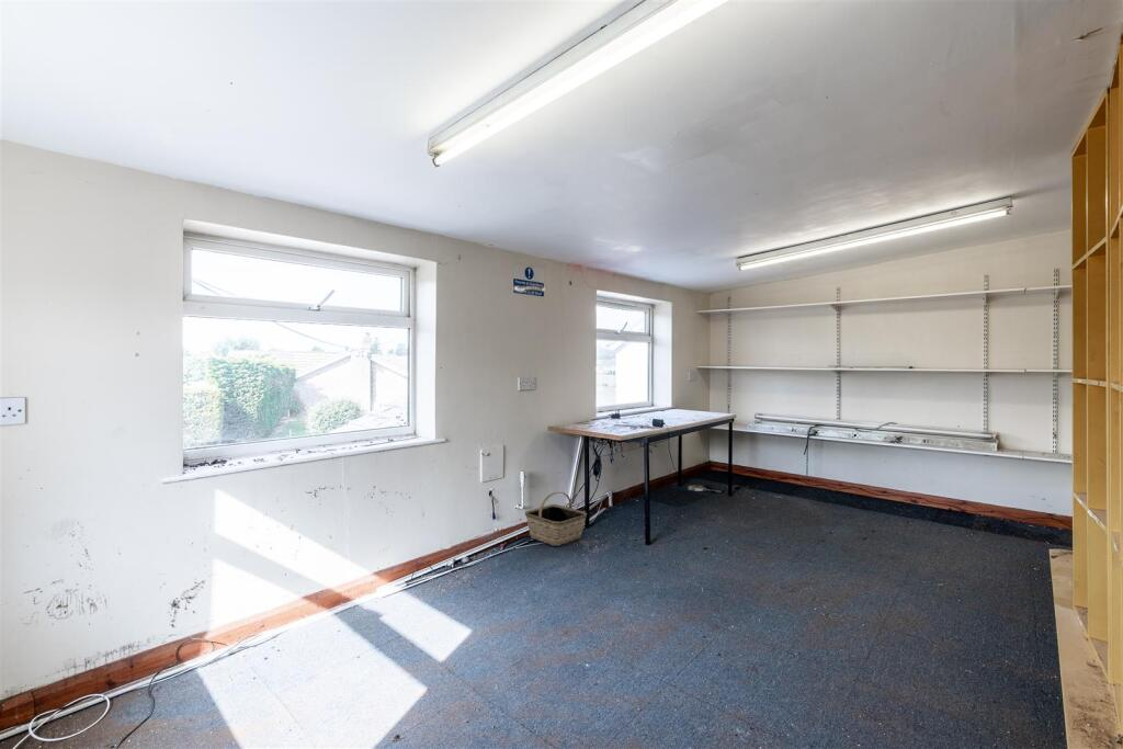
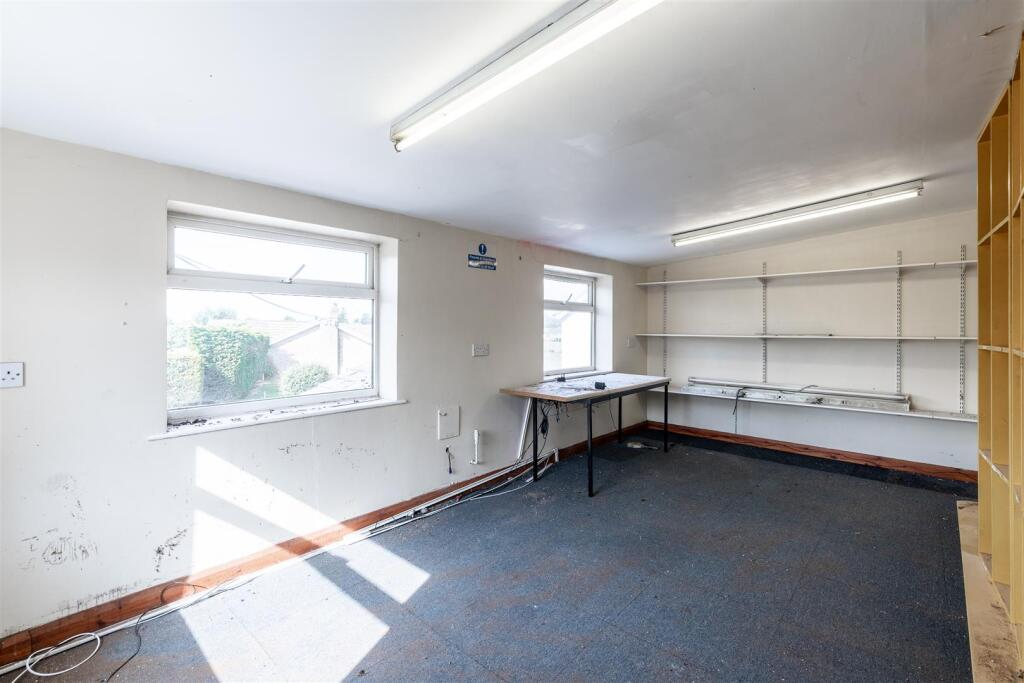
- basket (555, 514)
